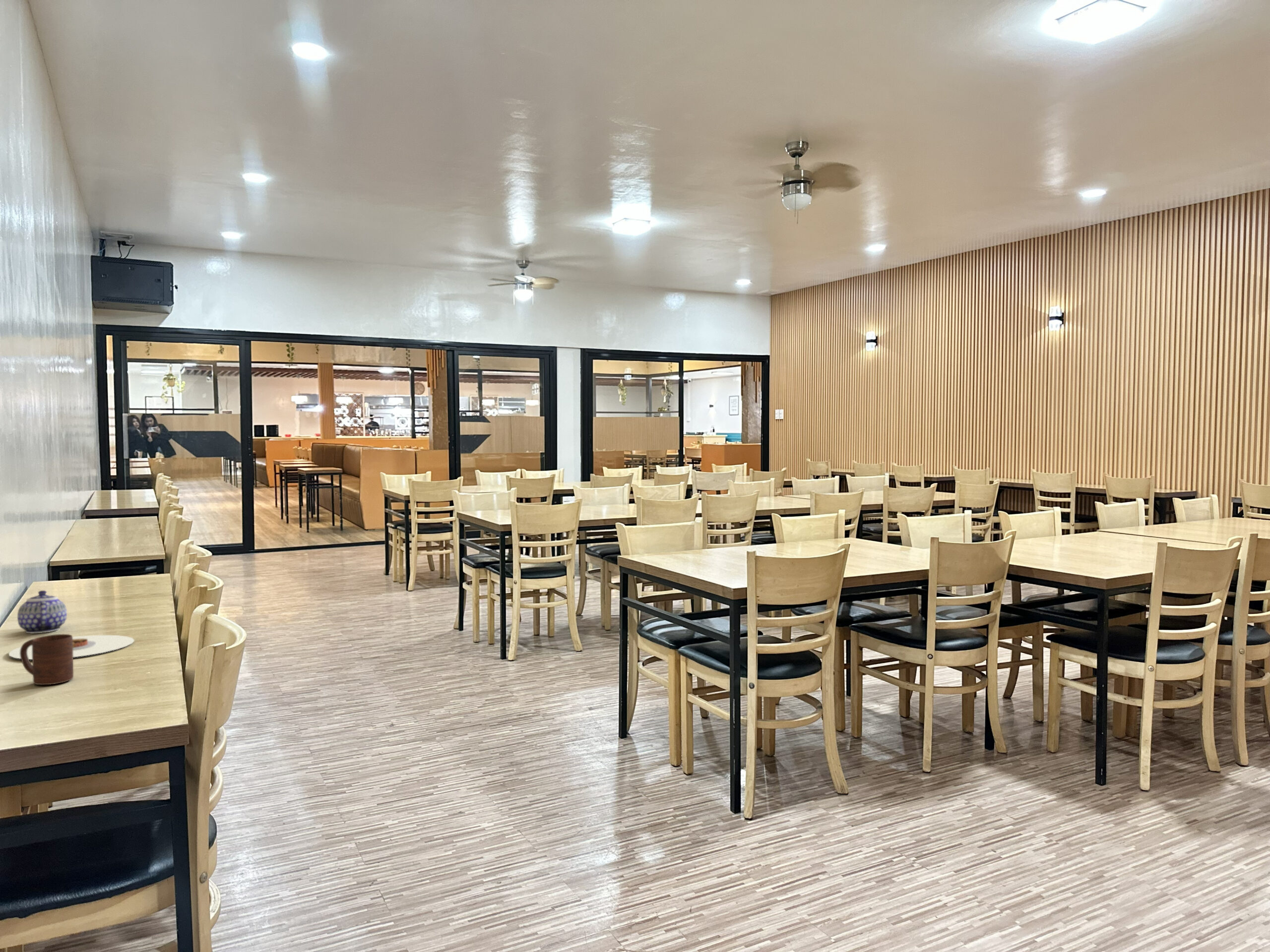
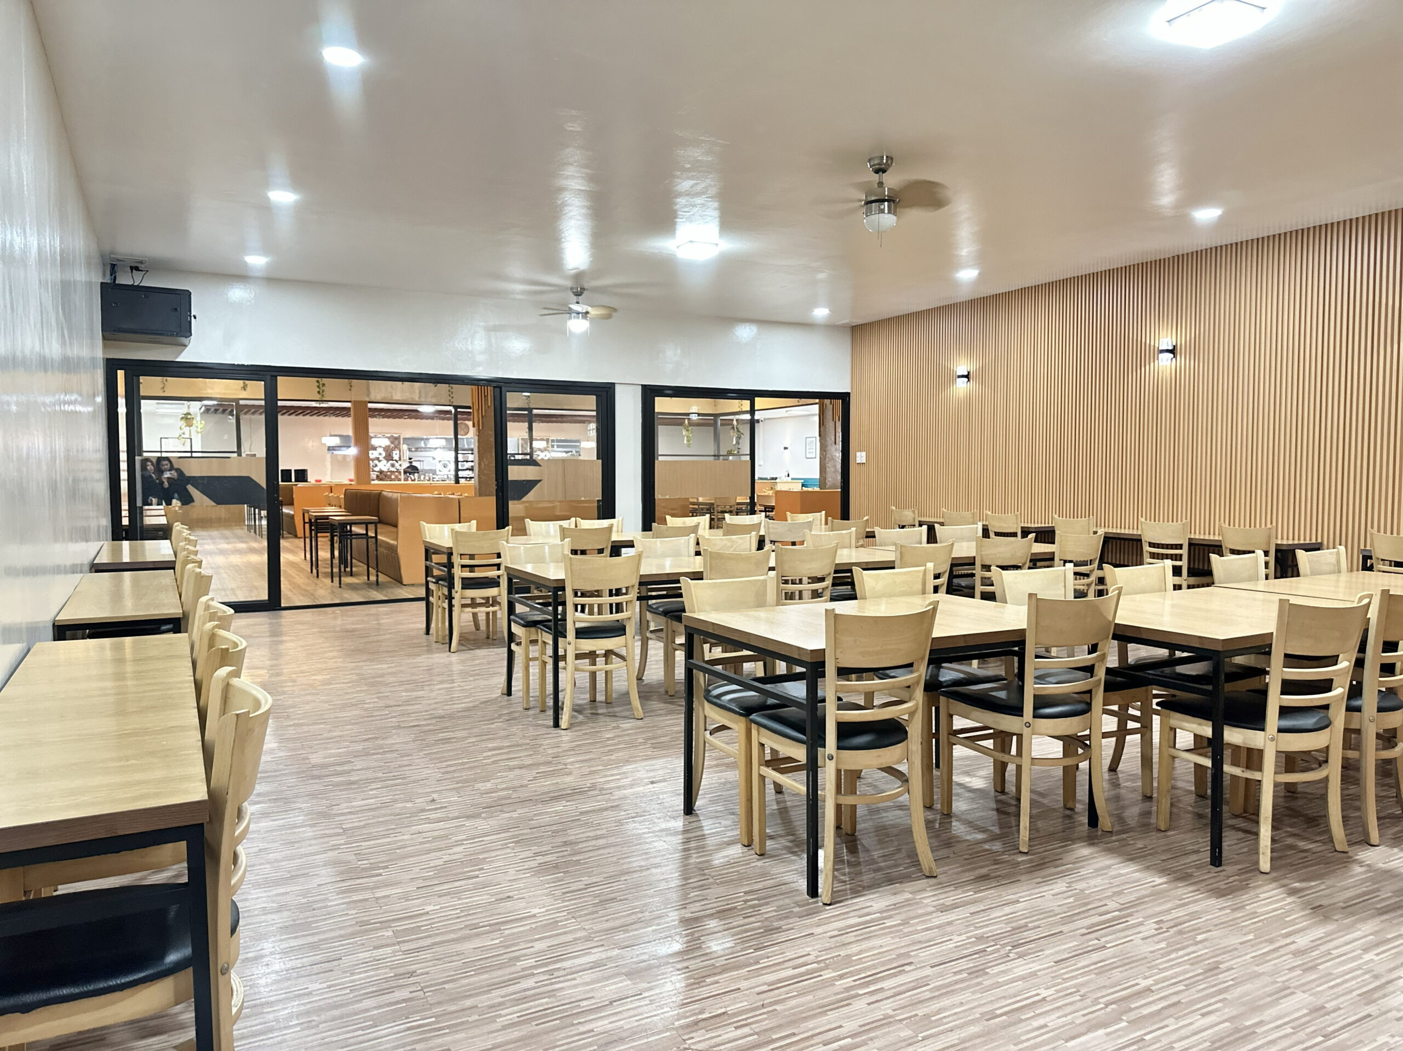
- plate (73, 643)
- cup (47, 659)
- teapot (42, 610)
